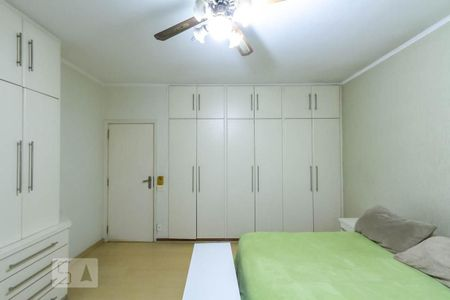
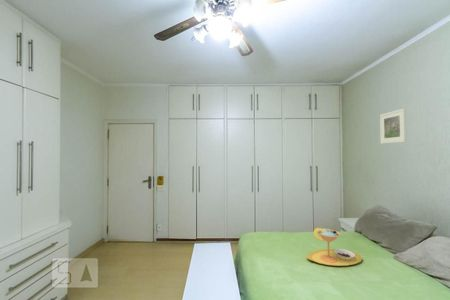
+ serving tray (333, 240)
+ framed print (392, 127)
